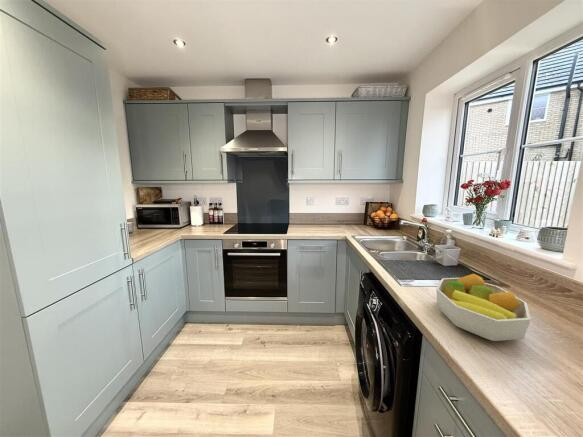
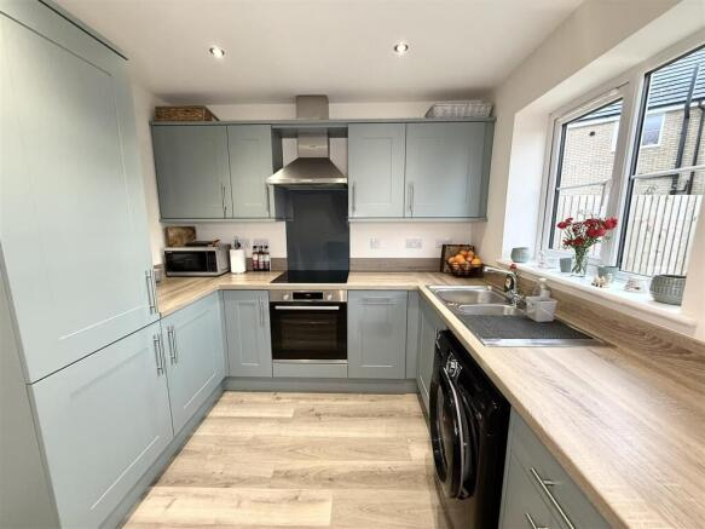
- fruit bowl (477, 301)
